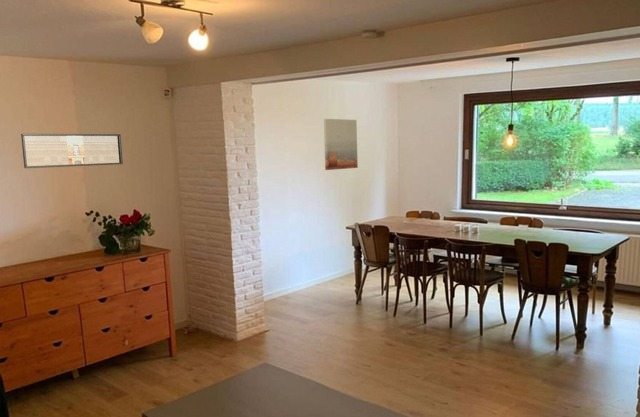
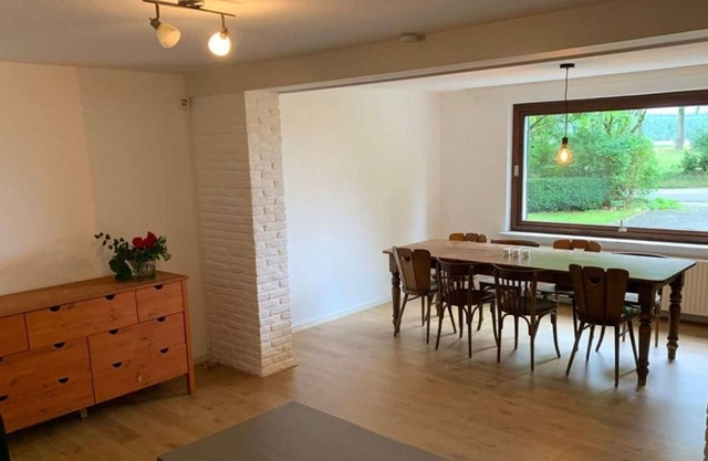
- wall art (341, 144)
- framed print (75, 150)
